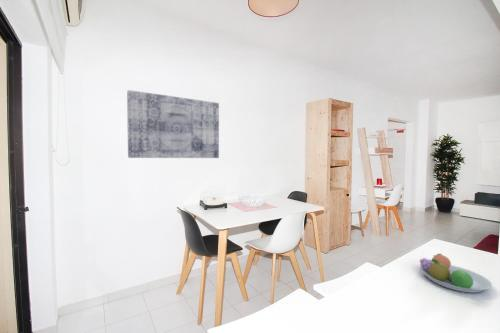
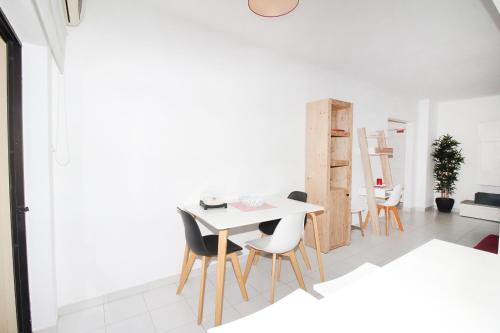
- wall art (177, 128)
- fruit bowl (452, 270)
